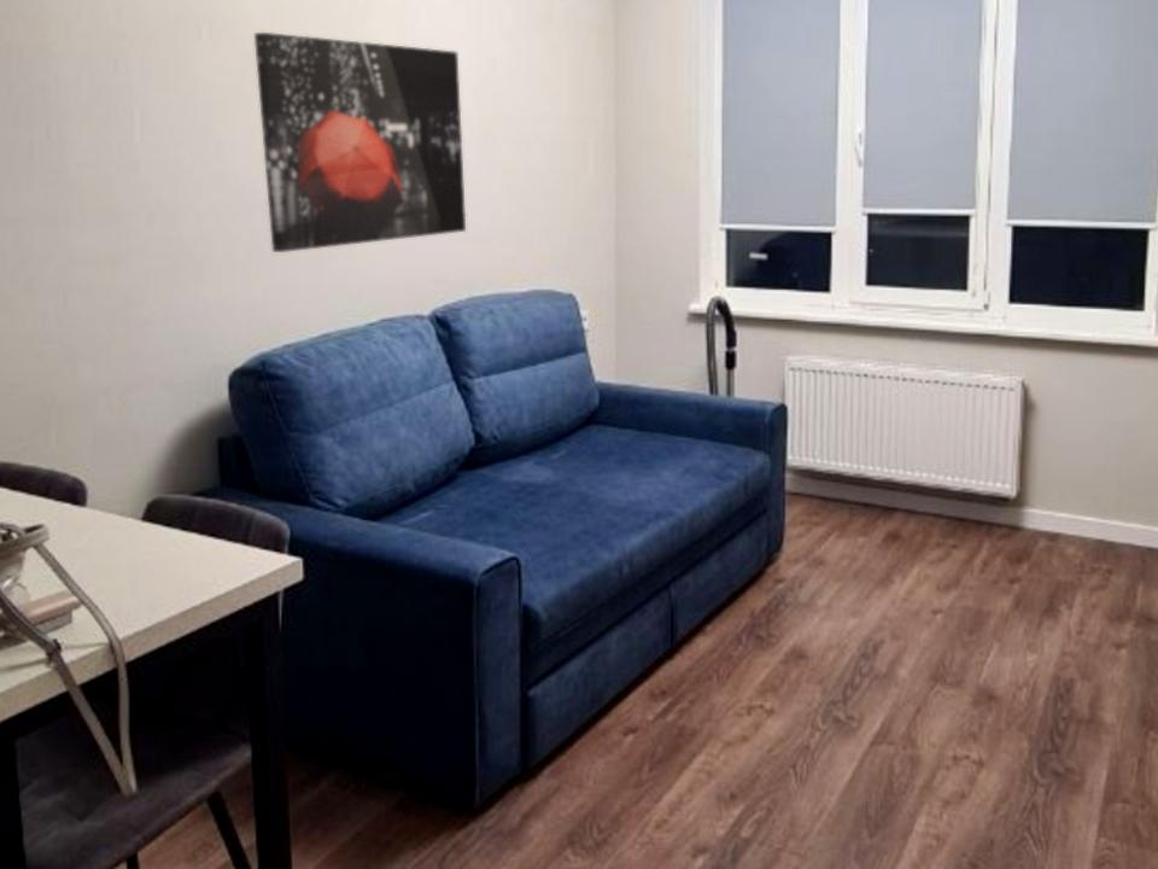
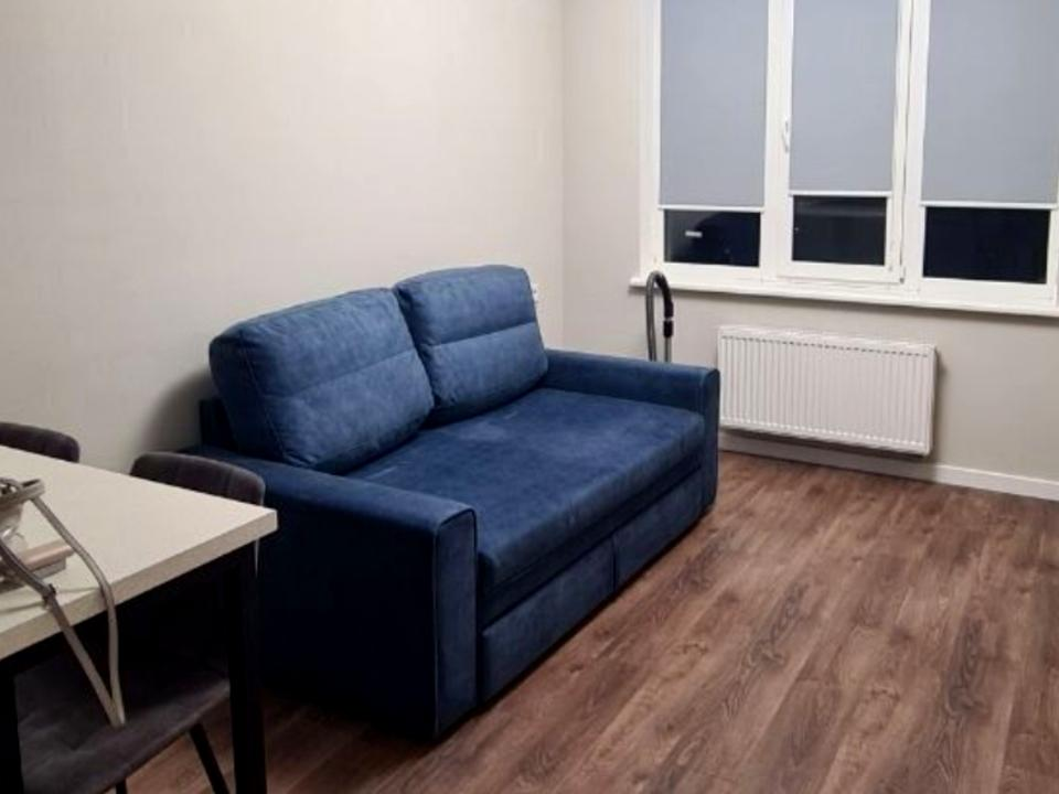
- wall art (372, 144)
